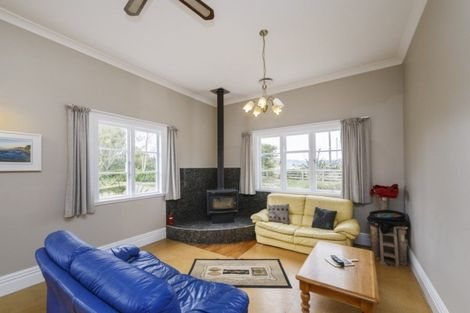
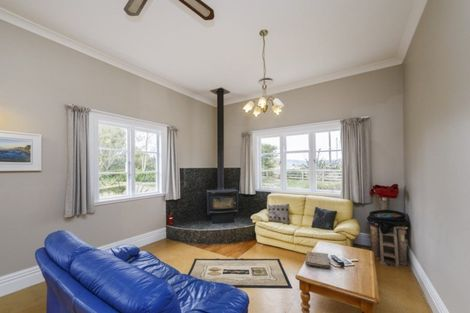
+ book (317, 259)
